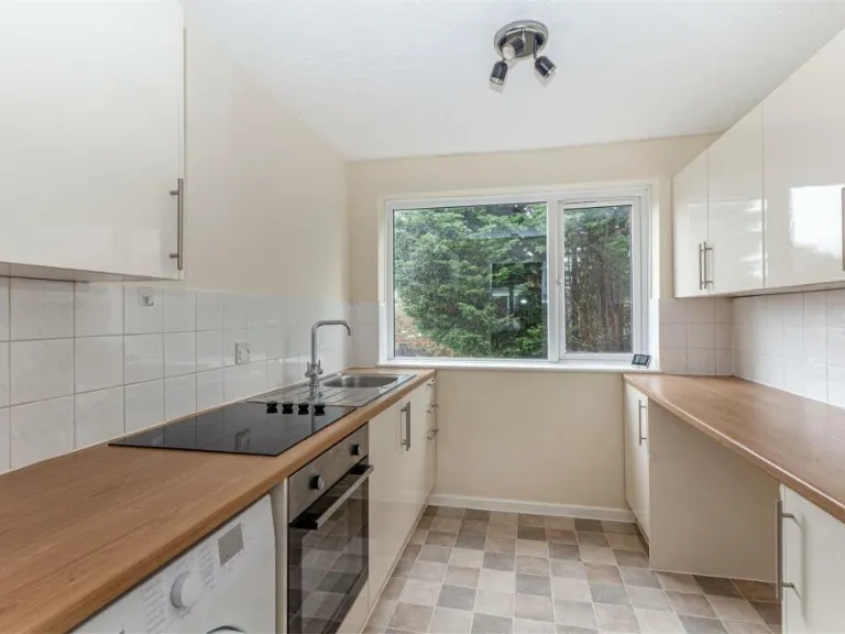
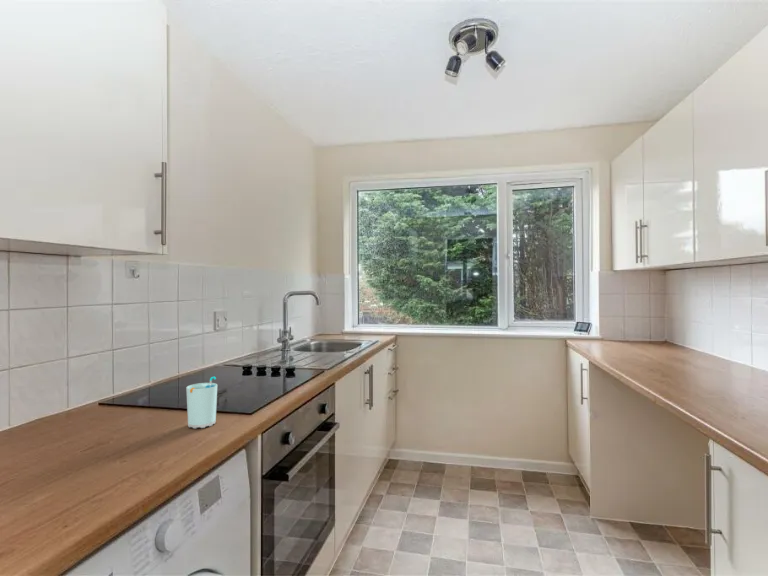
+ cup (201, 401)
